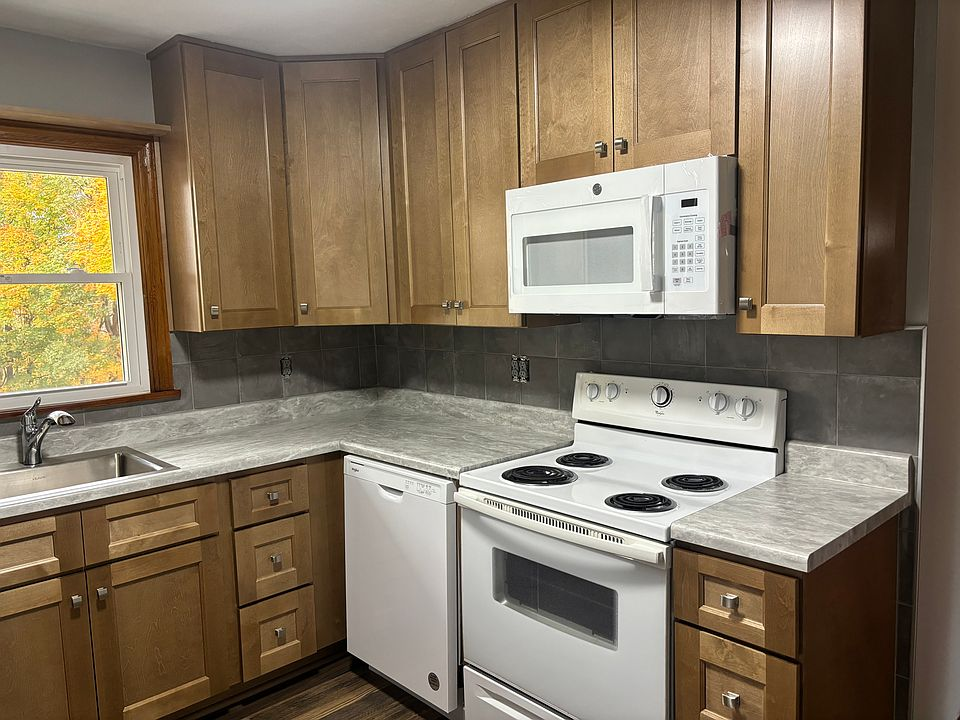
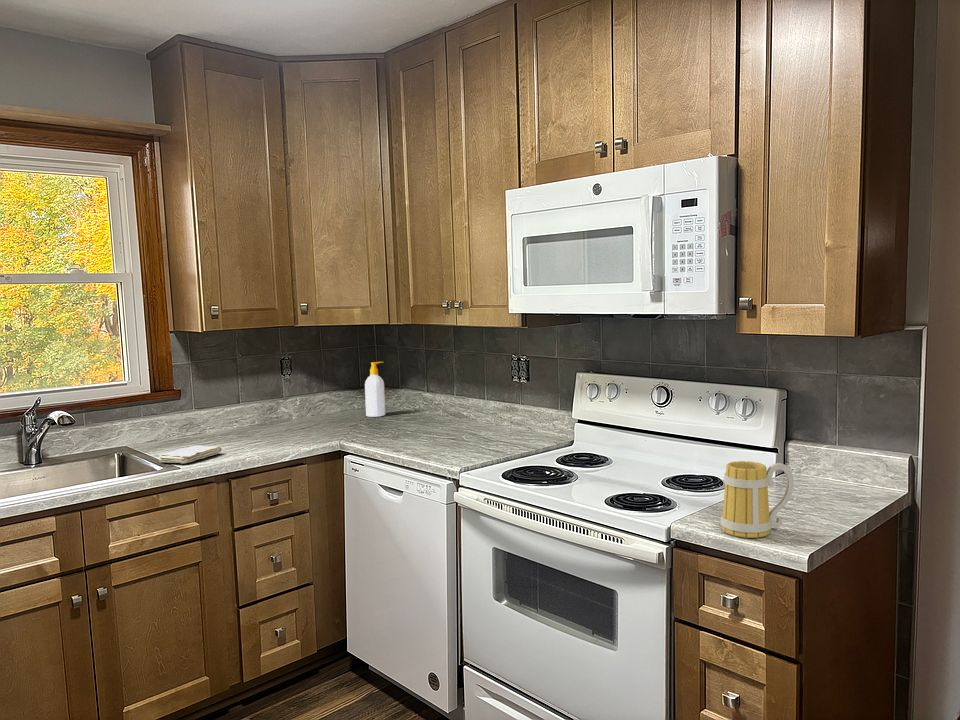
+ soap bottle (375, 388)
+ mug (754, 498)
+ washcloth (190, 453)
